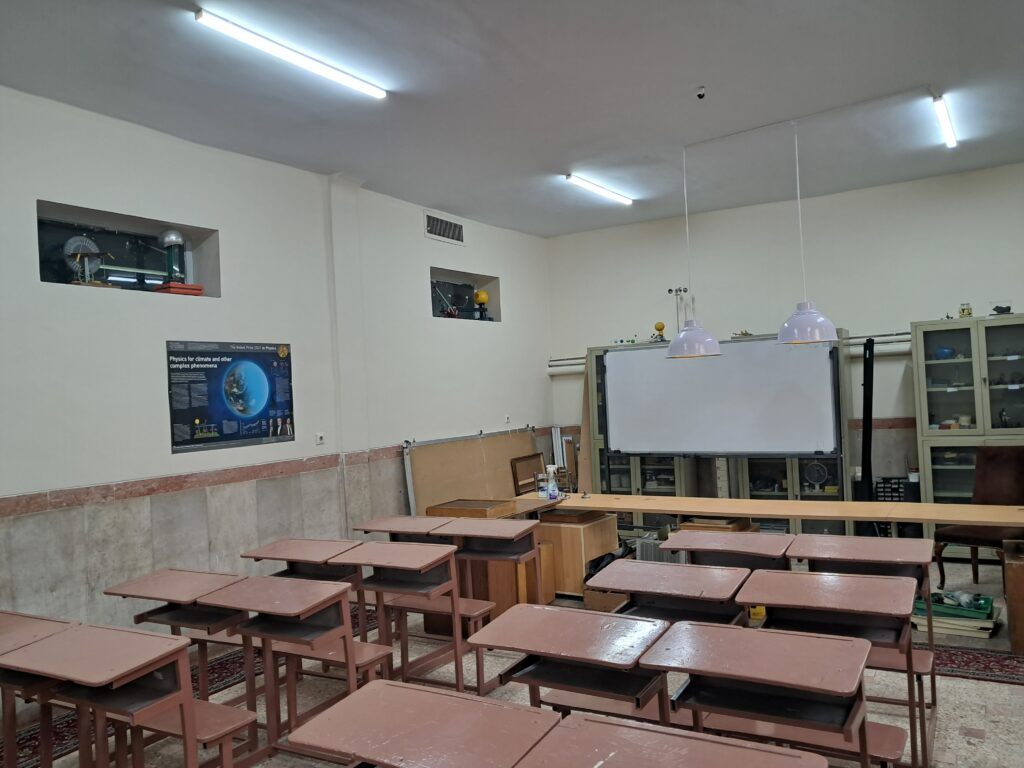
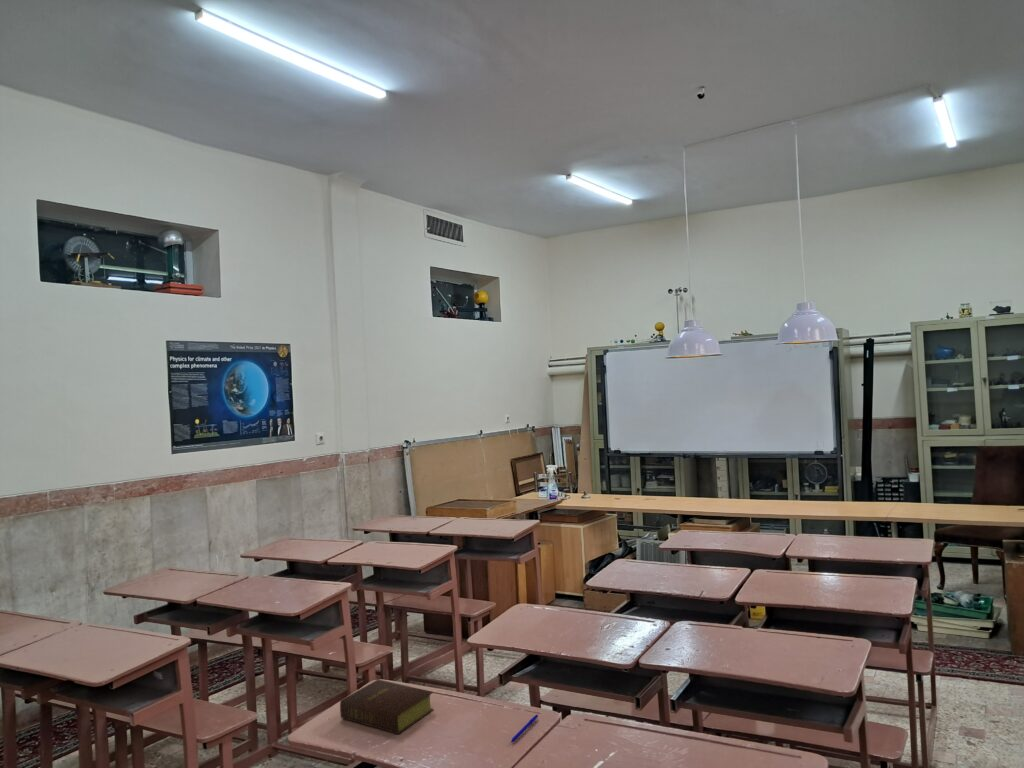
+ pen (524, 728)
+ bible (387, 705)
